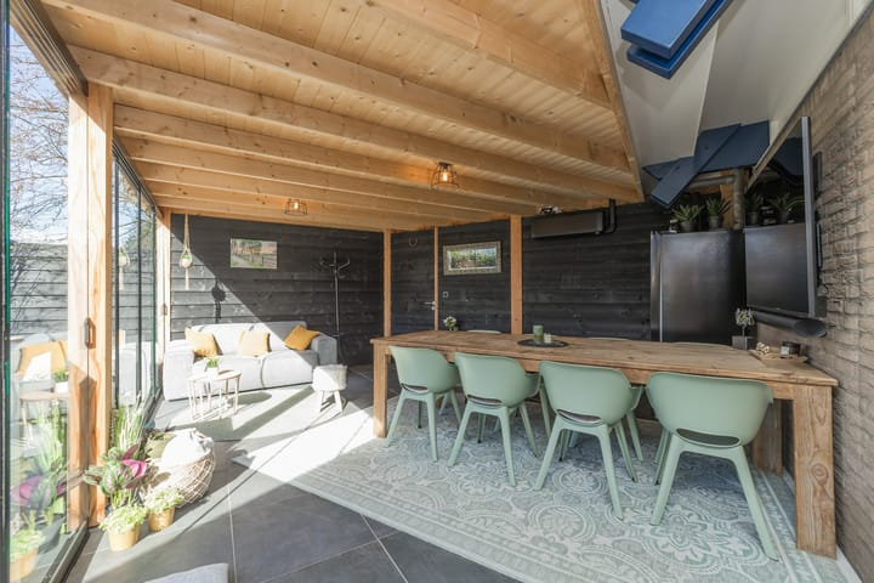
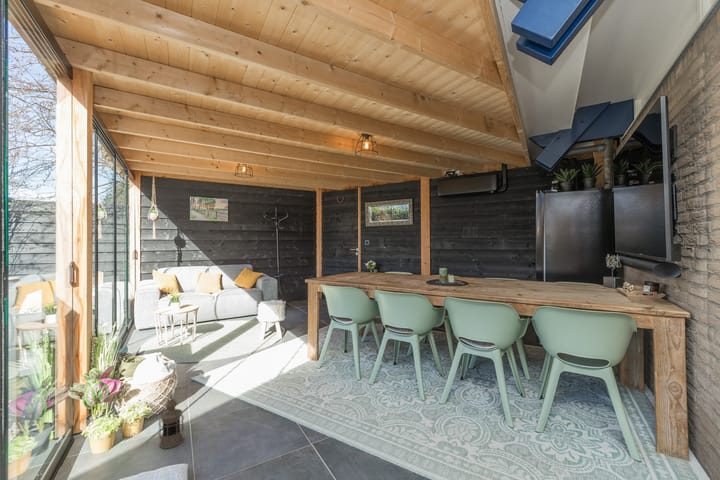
+ lantern (171, 418)
